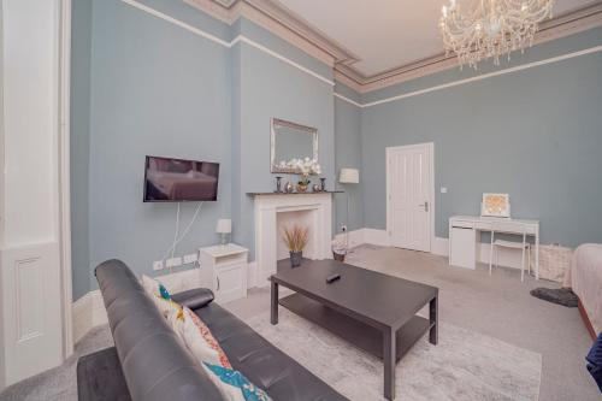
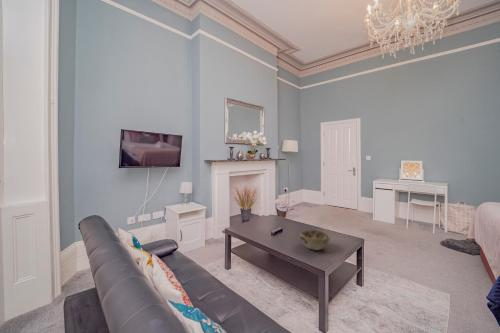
+ decorative bowl (314, 241)
